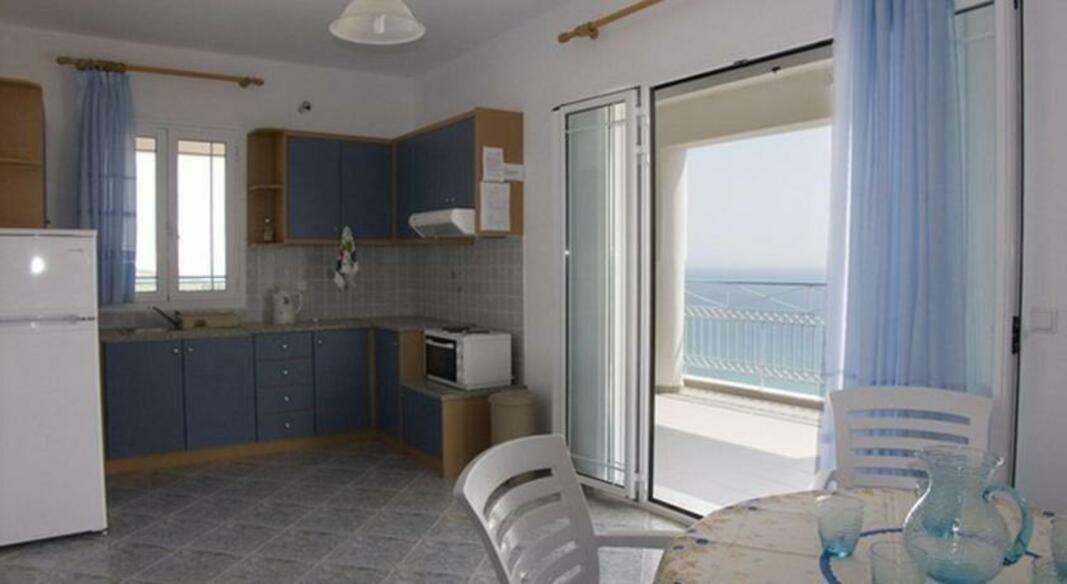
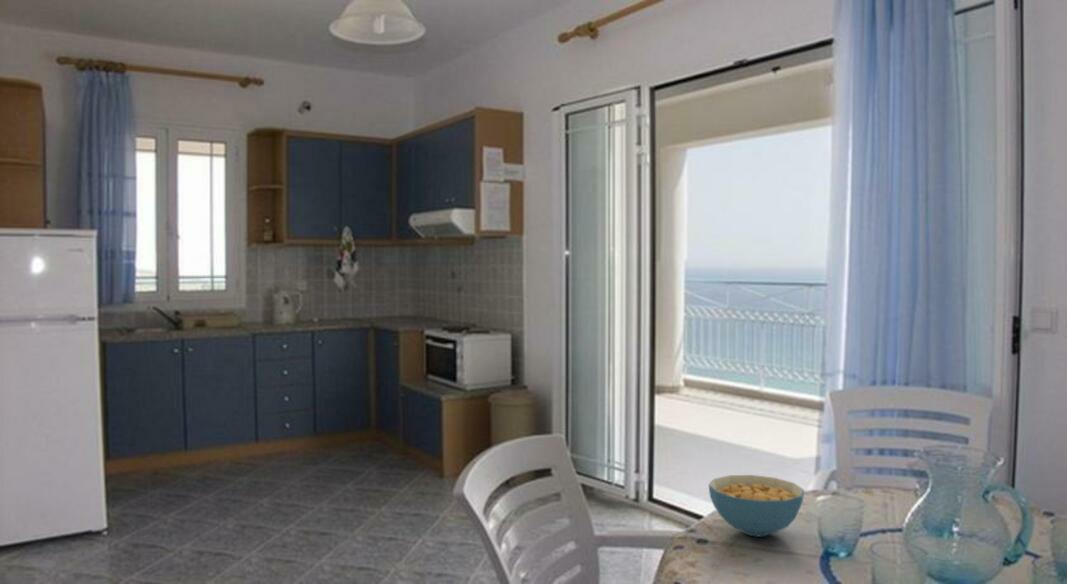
+ cereal bowl (755, 509)
